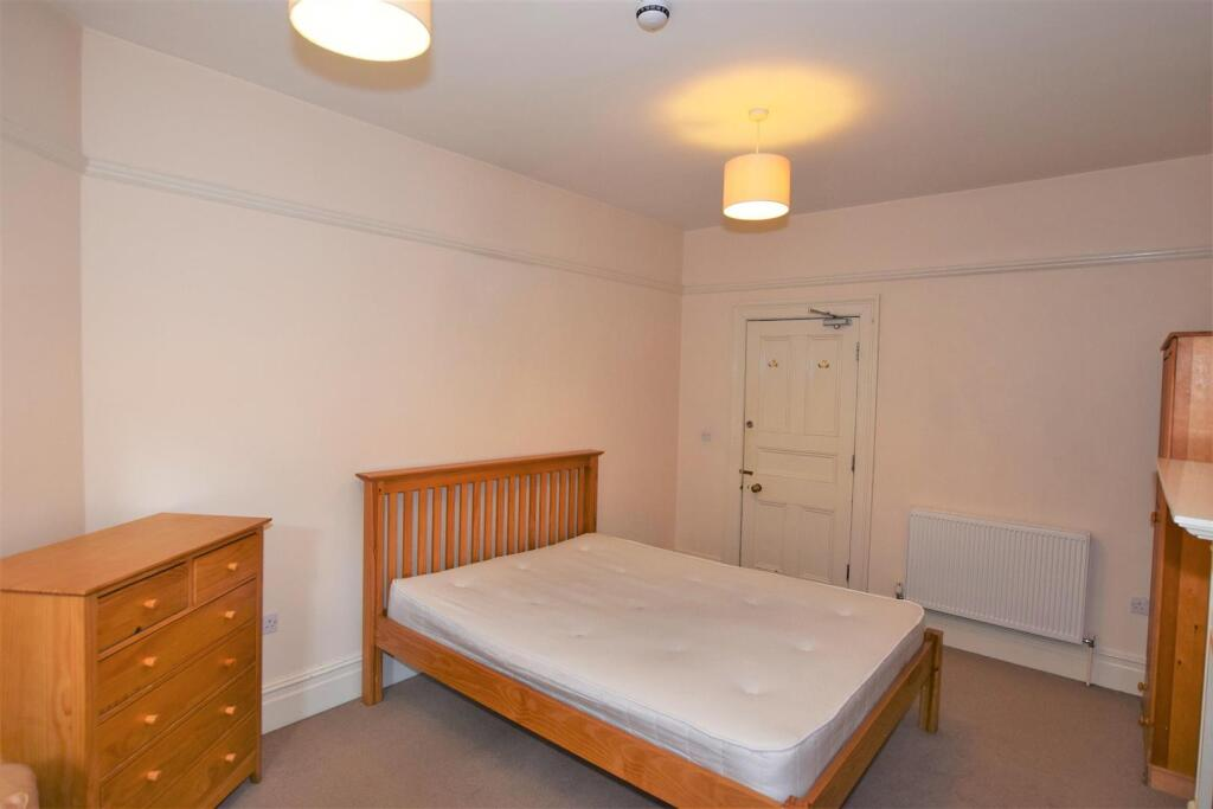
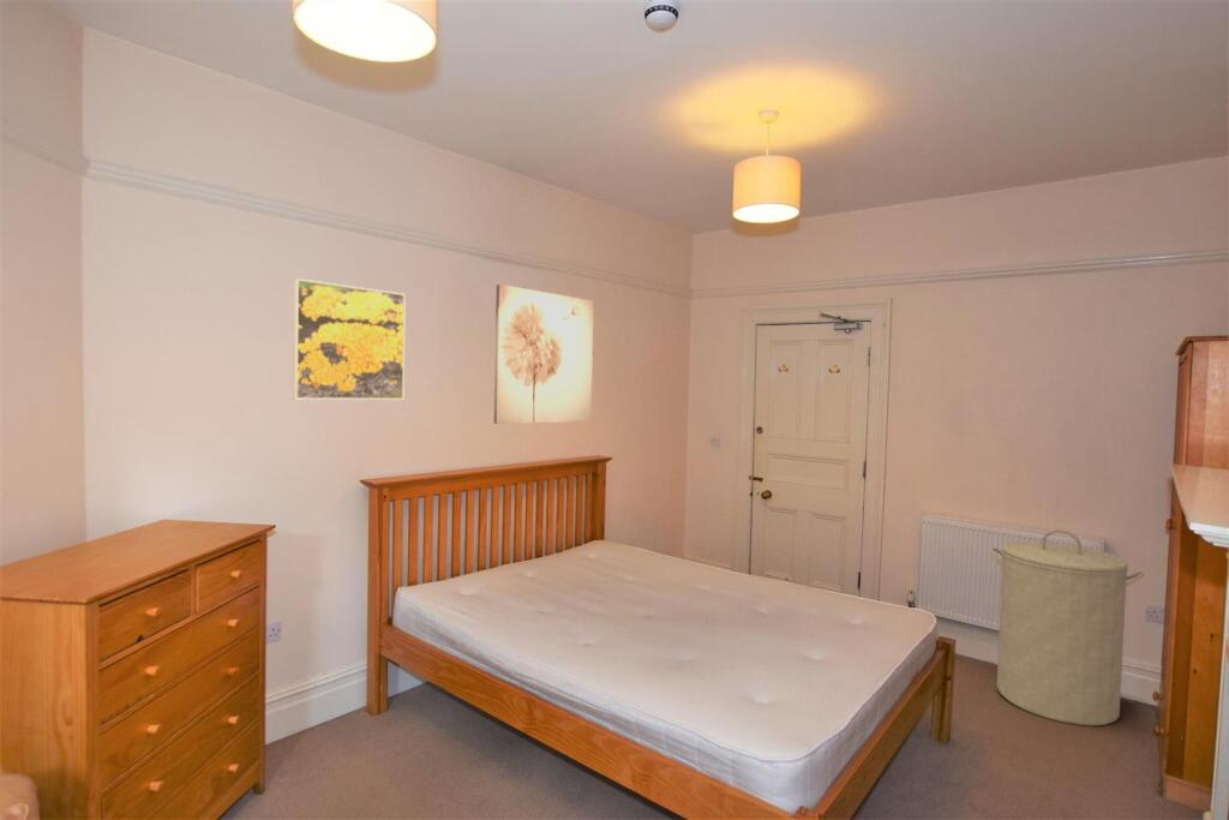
+ wall art (546, 358)
+ laundry hamper (1059, 615)
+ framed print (352, 342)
